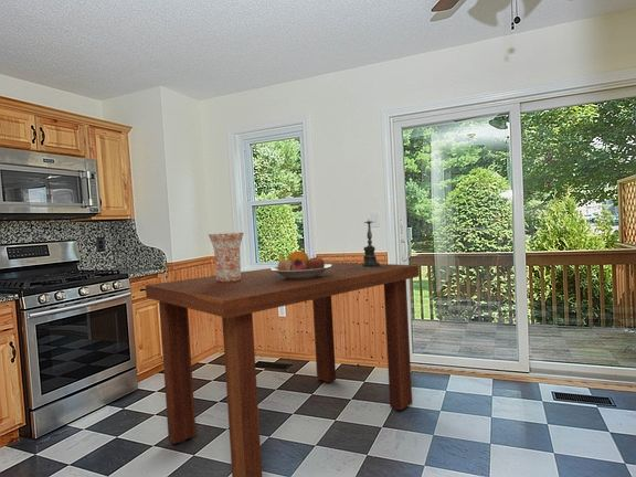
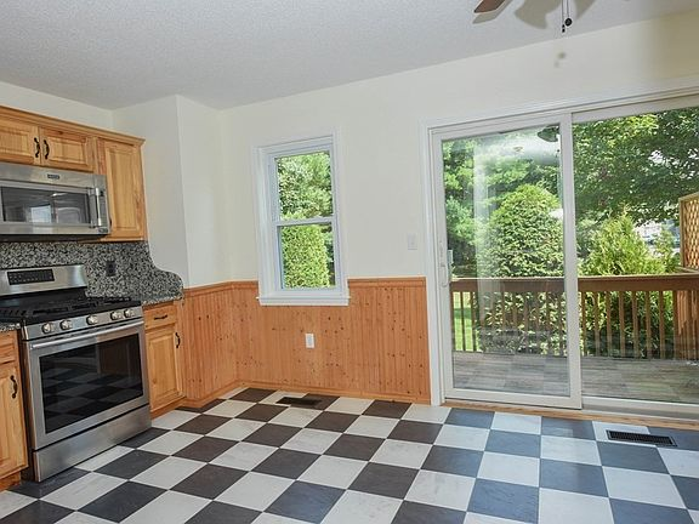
- dining table (315, 346)
- vase (226, 256)
- candle holder (369, 240)
- fruit bowl (301, 264)
